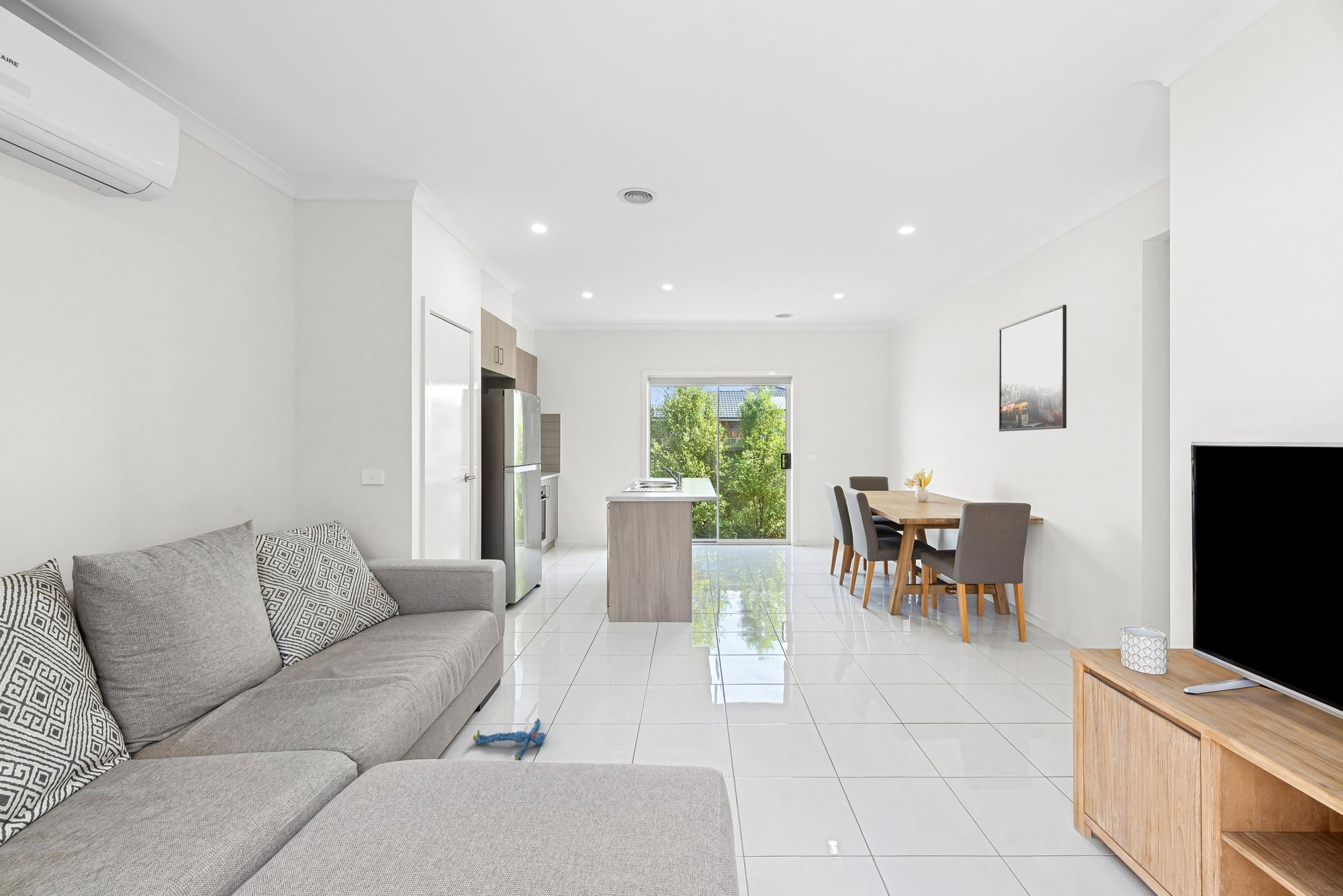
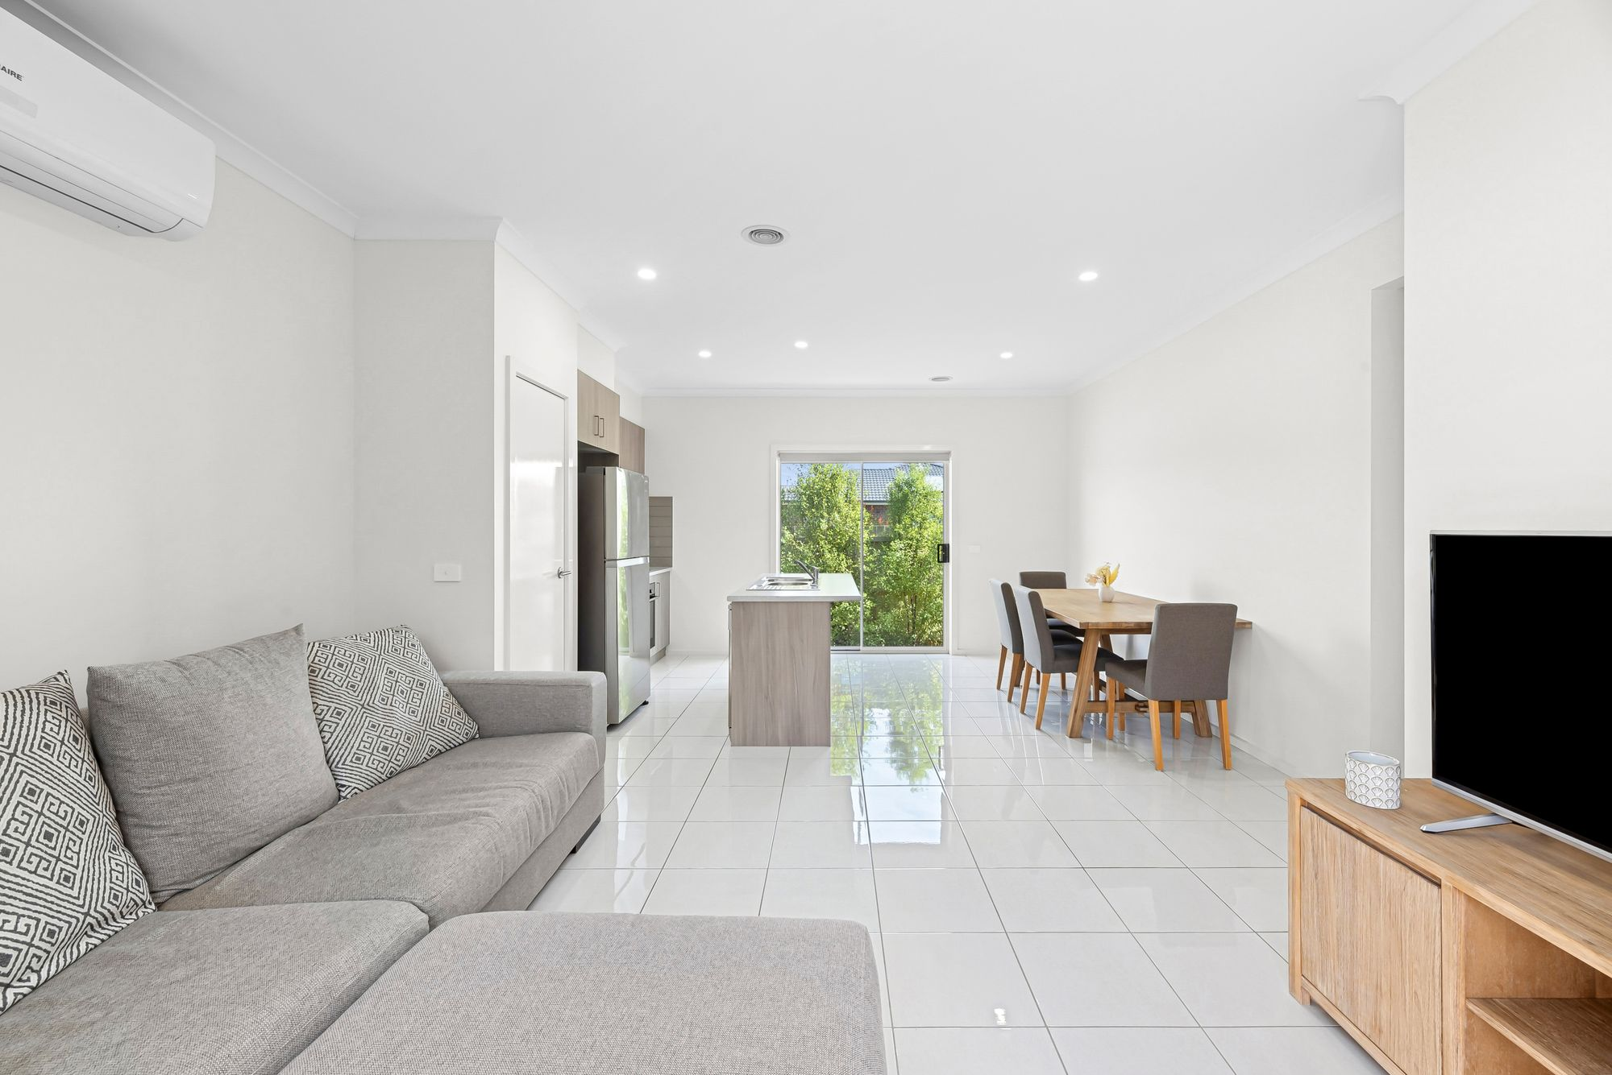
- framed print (1029, 374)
- plush toy (510, 737)
